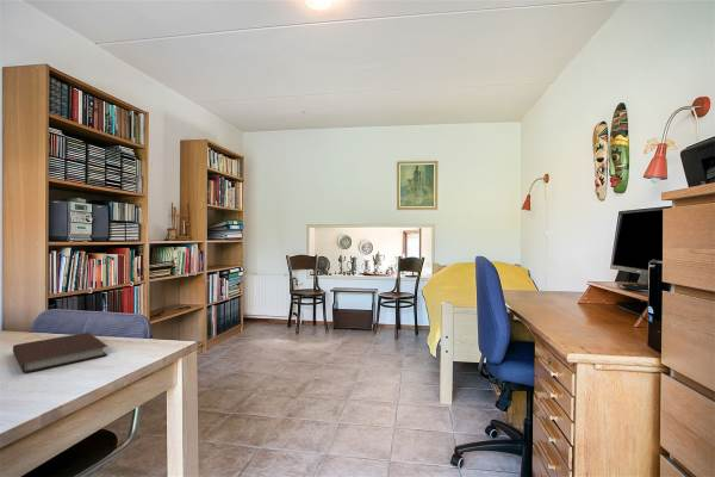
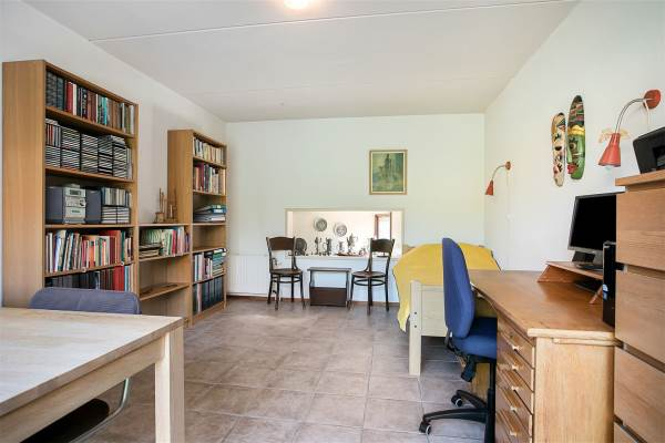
- notebook (60, 349)
